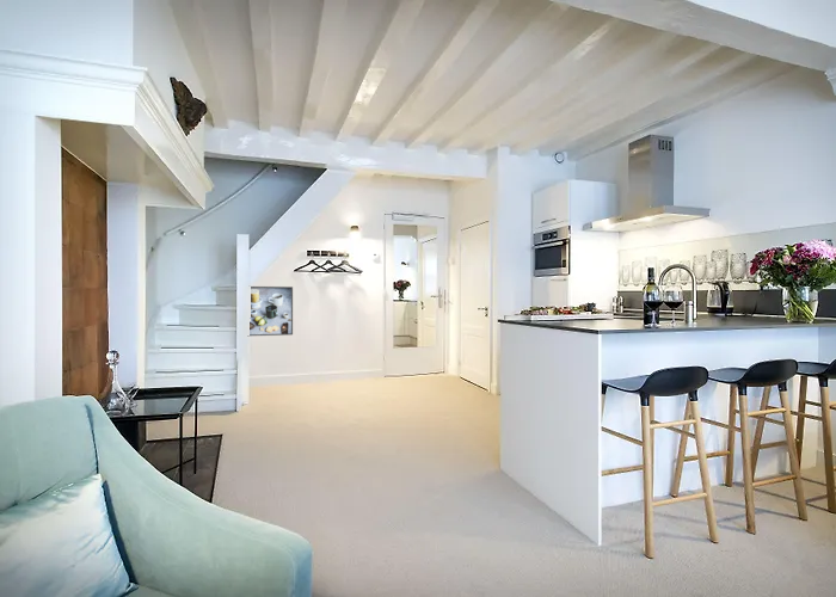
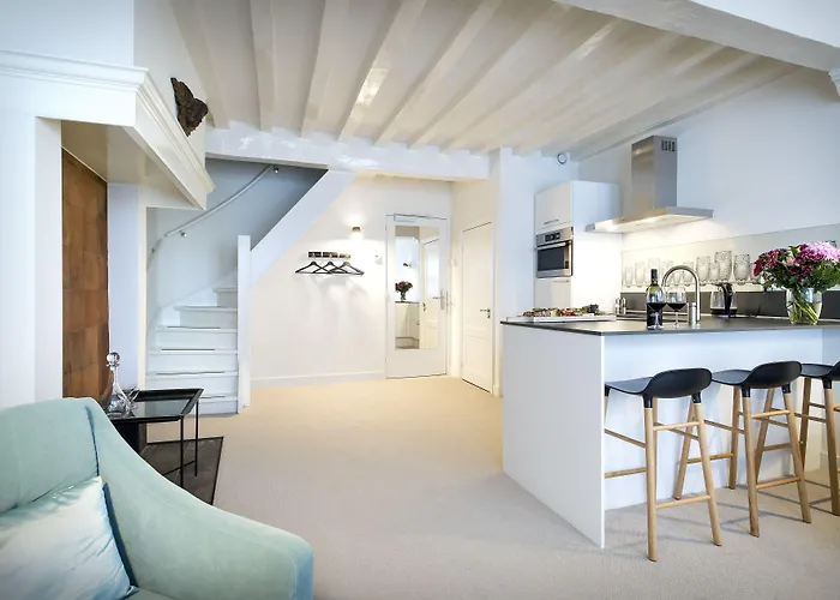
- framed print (268, 310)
